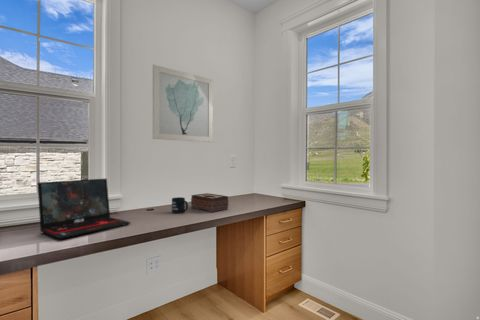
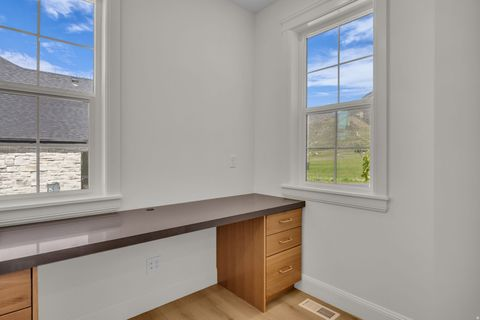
- tissue box (209, 202)
- wall art (185, 106)
- laptop (86, 204)
- mug (180, 205)
